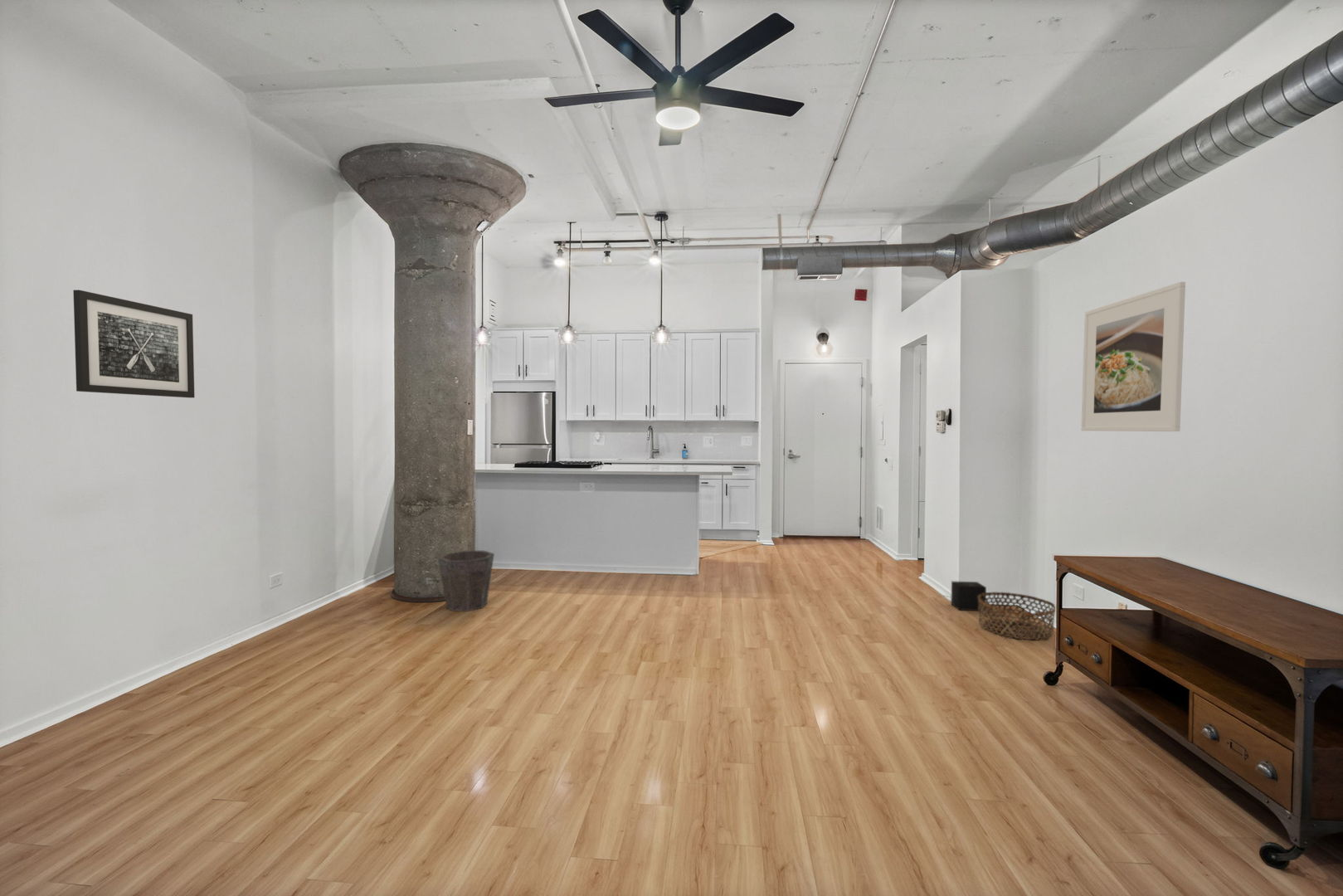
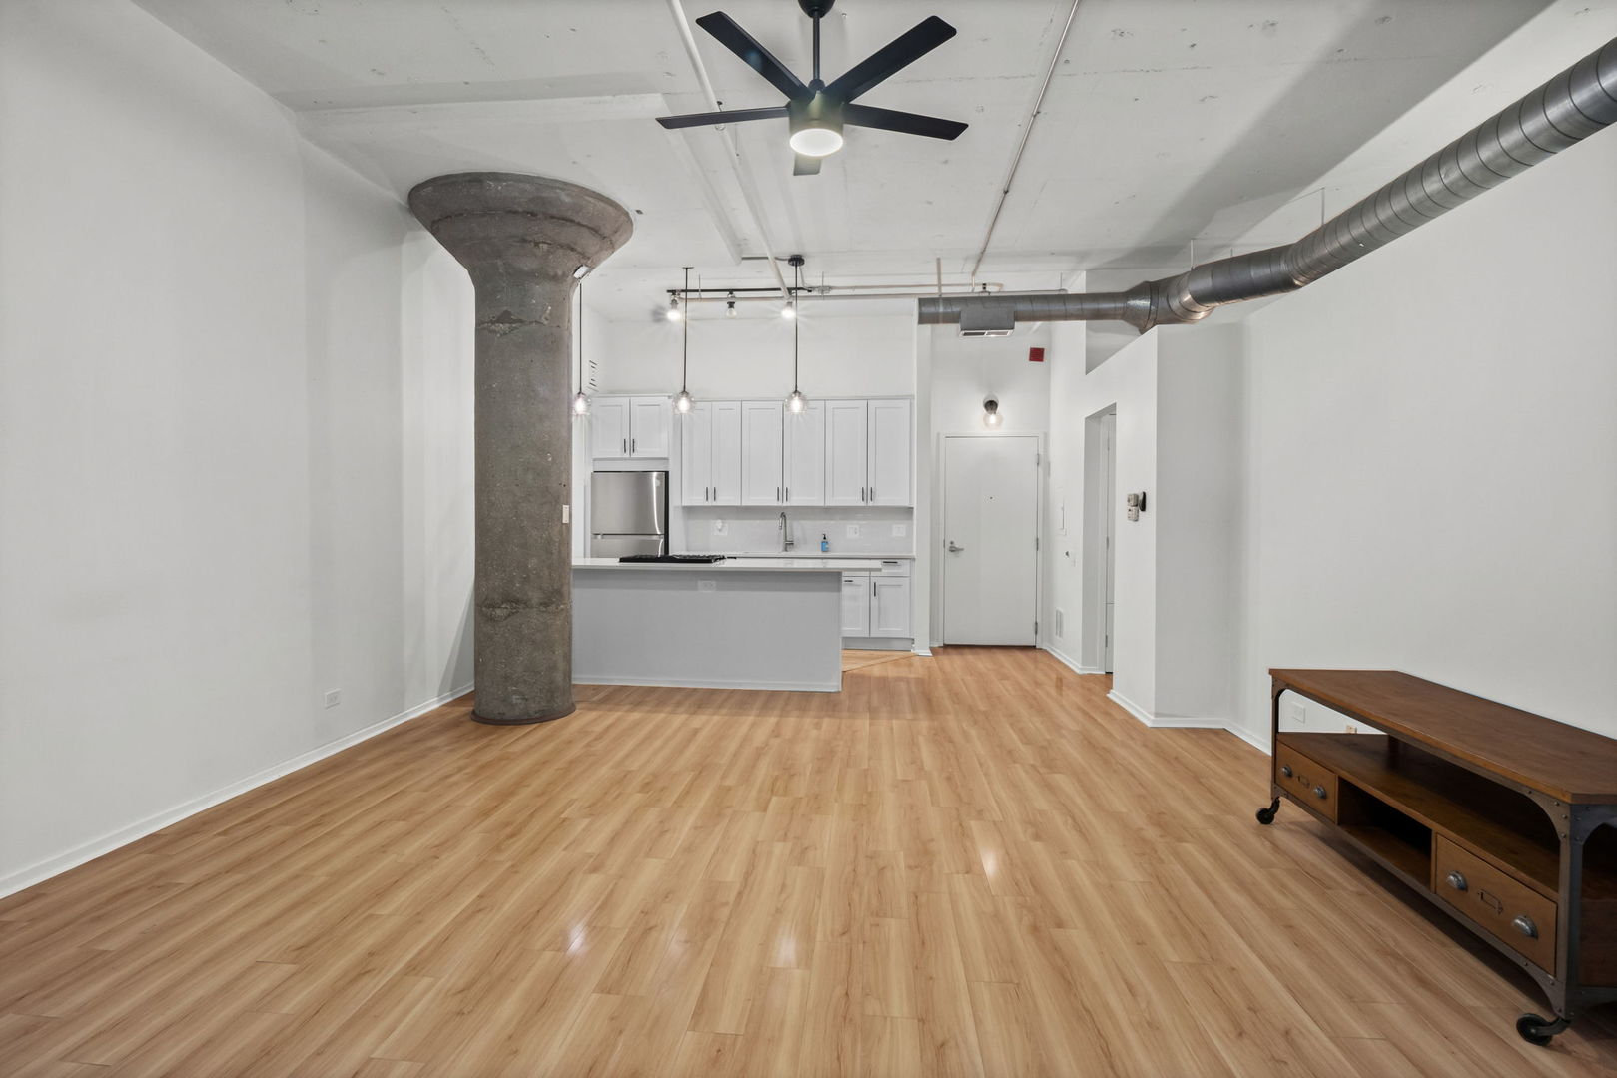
- waste bin (466, 580)
- basket (1015, 615)
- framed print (1126, 365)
- wall art (139, 348)
- speaker (962, 595)
